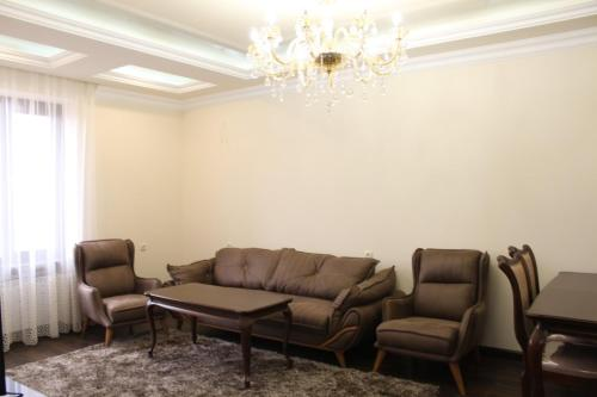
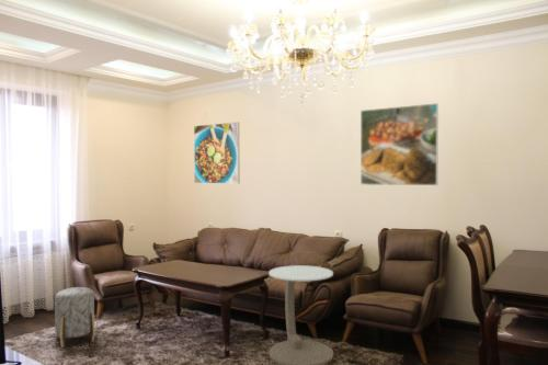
+ stool (75, 313)
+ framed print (397, 146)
+ side table (294, 311)
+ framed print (216, 153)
